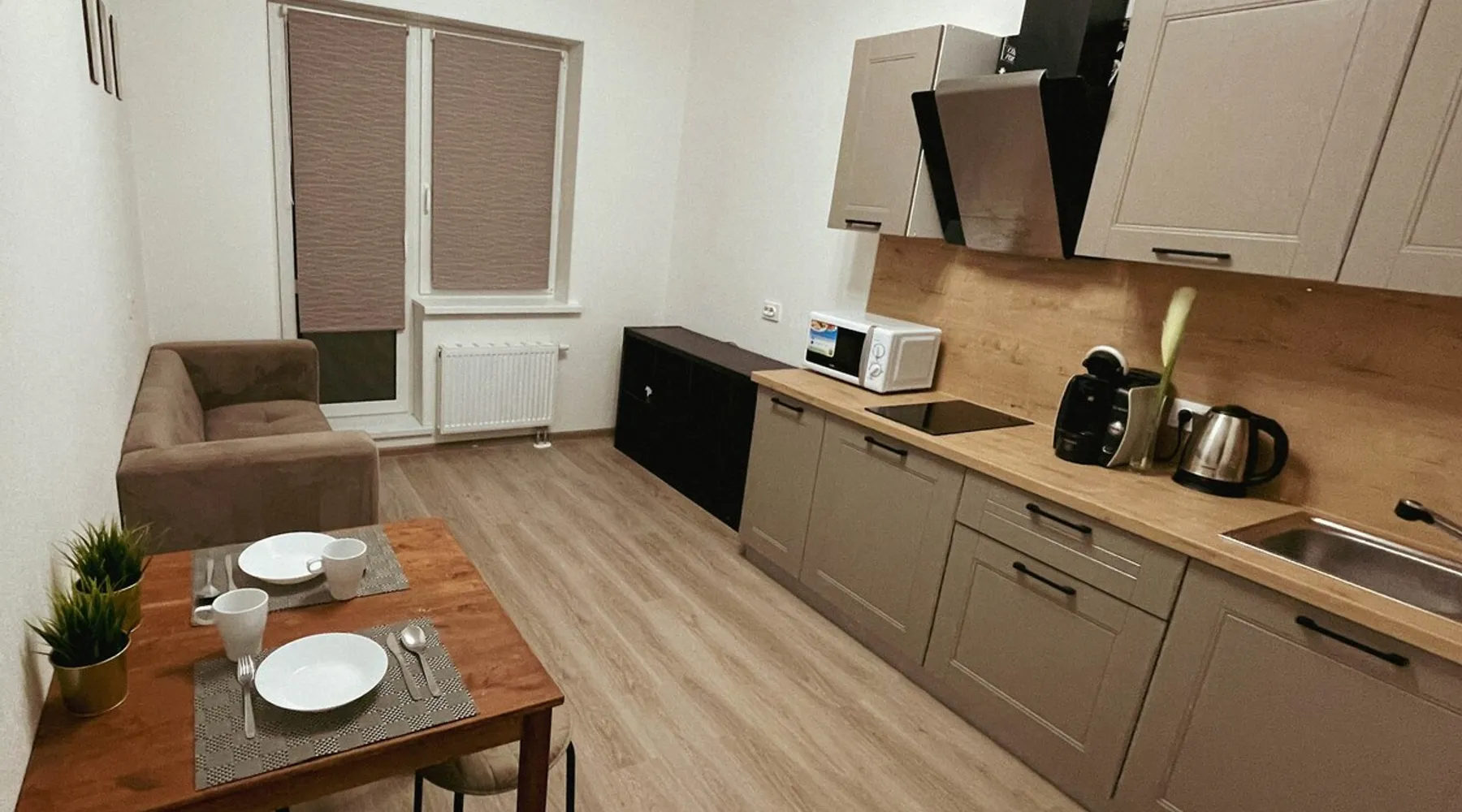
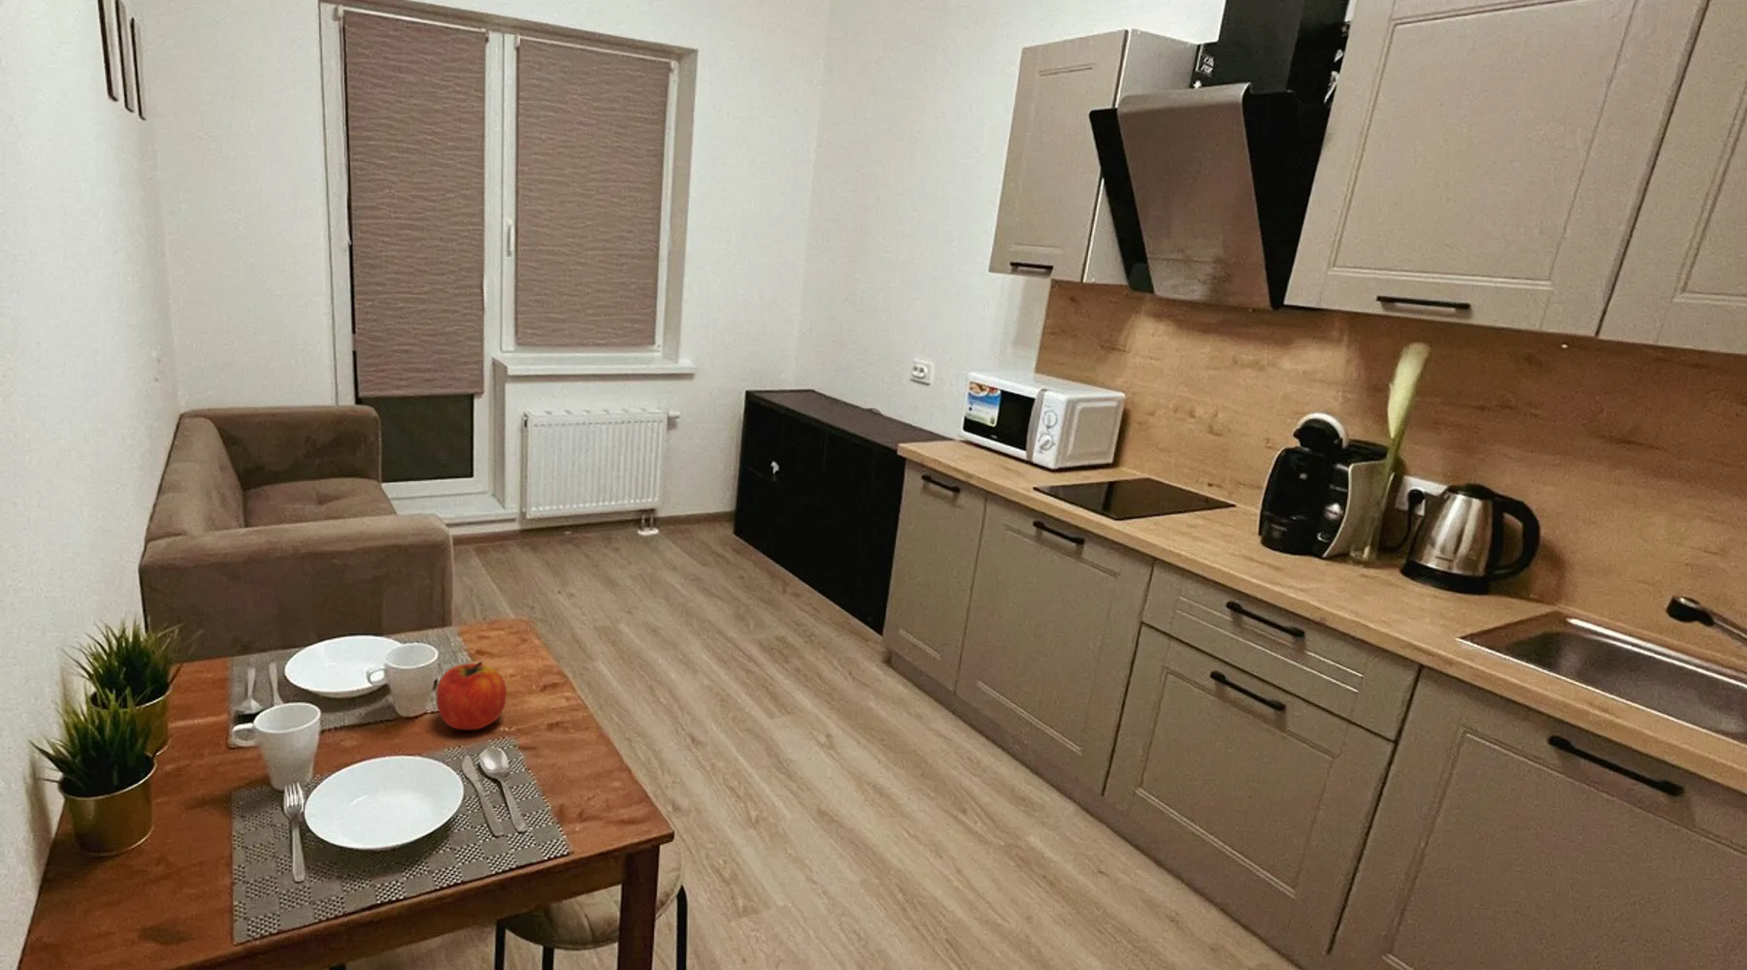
+ apple (471, 693)
